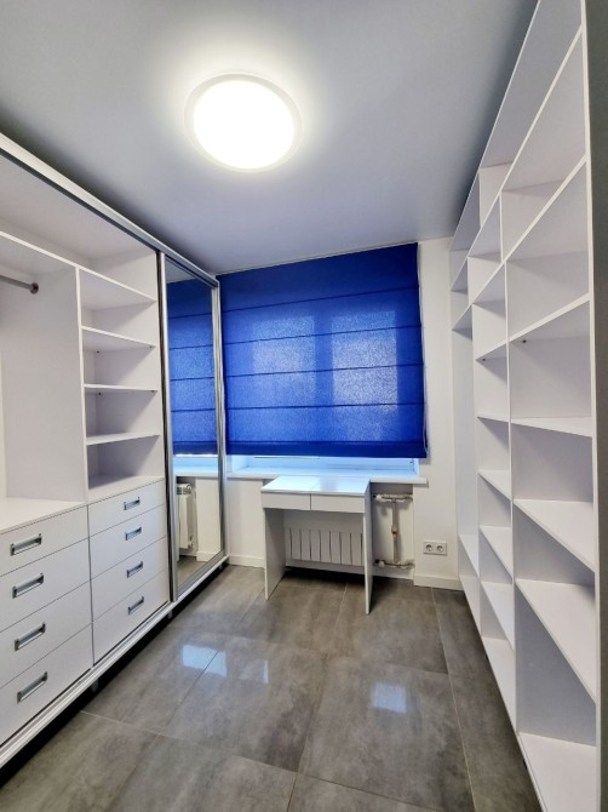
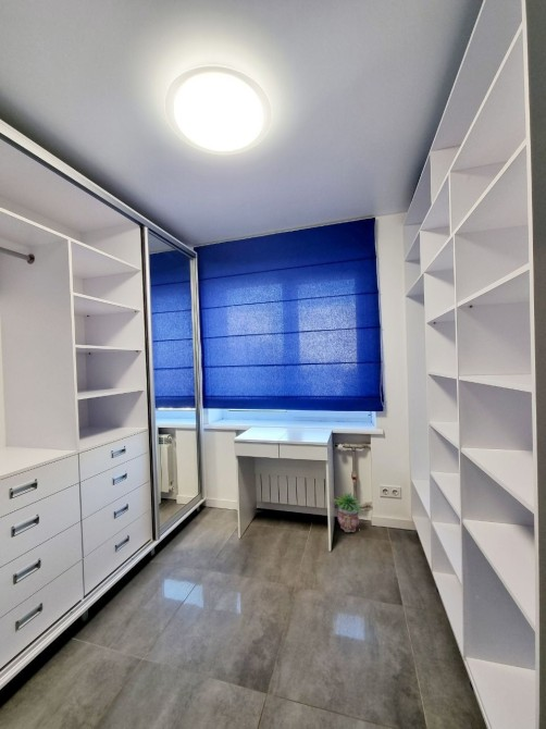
+ potted plant (348, 509)
